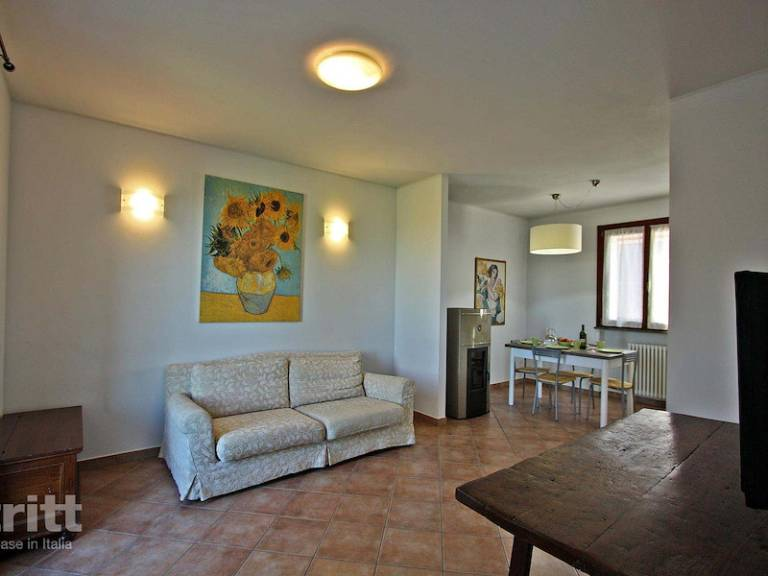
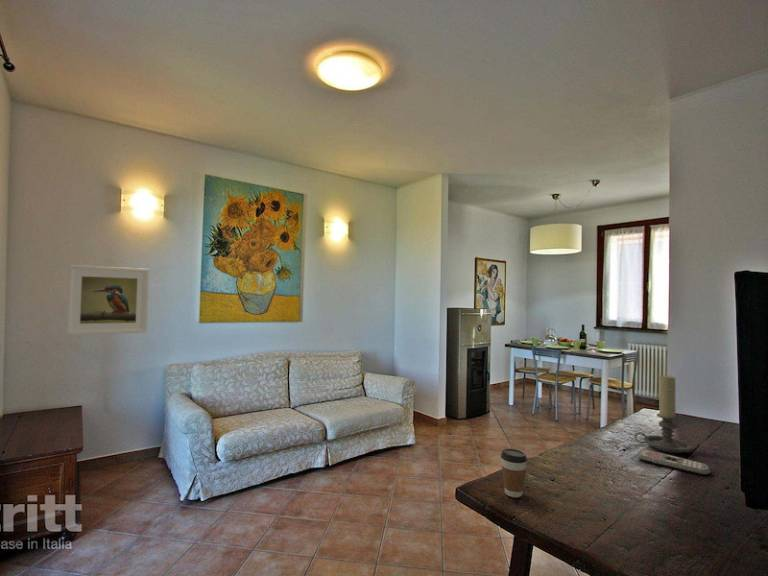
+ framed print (109, 300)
+ coffee cup (513, 472)
+ remote control (672, 461)
+ candle holder (662, 410)
